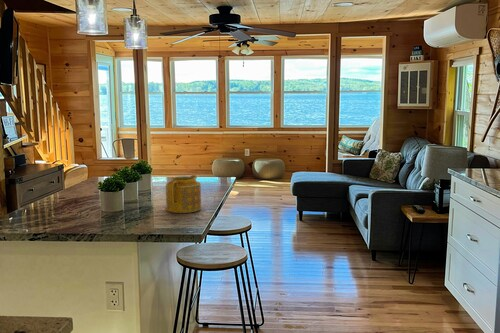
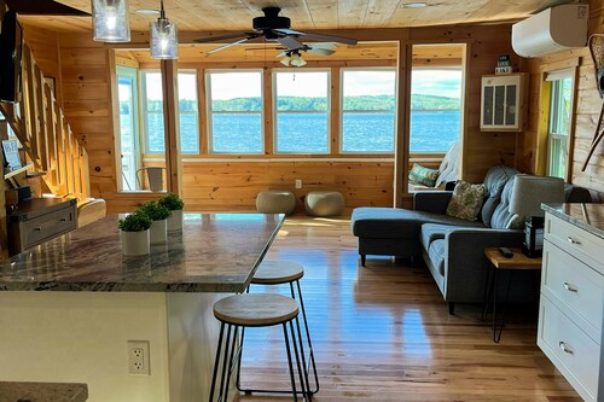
- teapot (184, 193)
